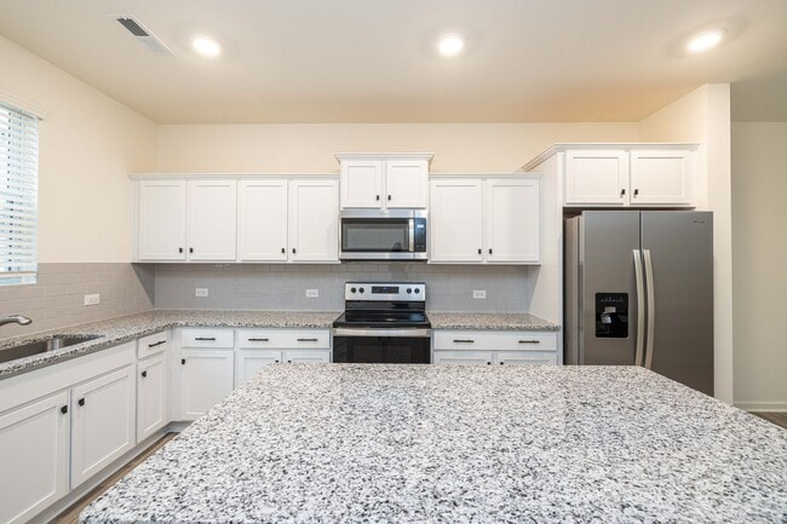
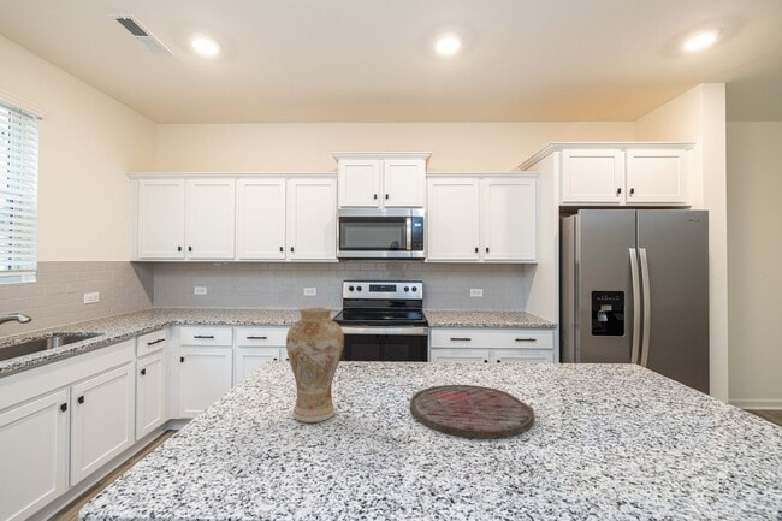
+ vase (315, 361)
+ cutting board (469, 407)
